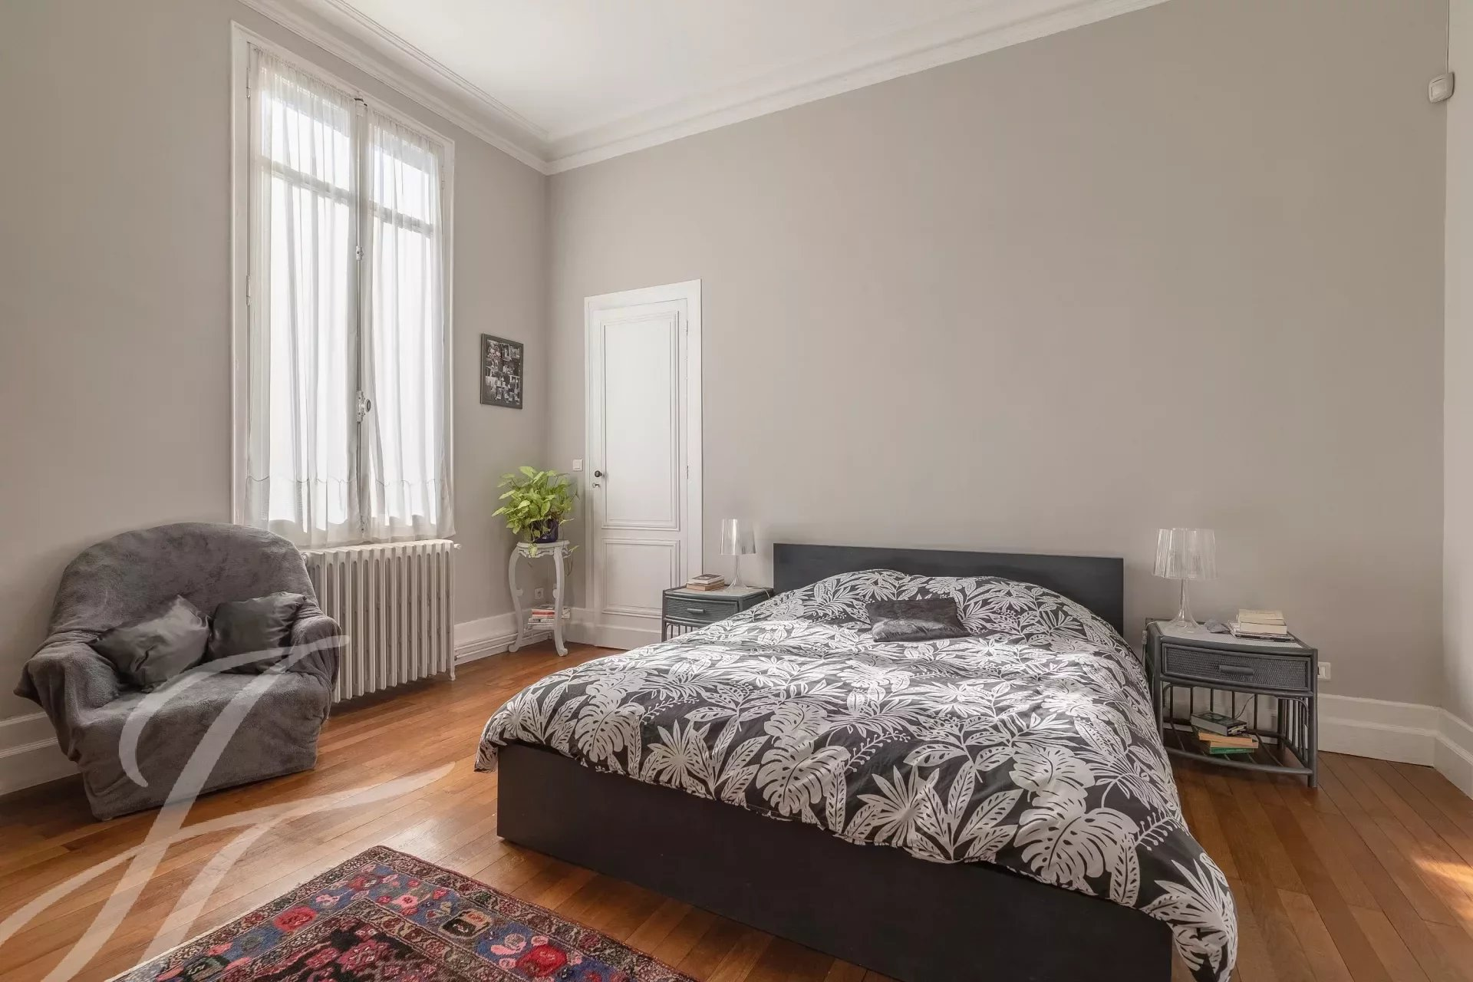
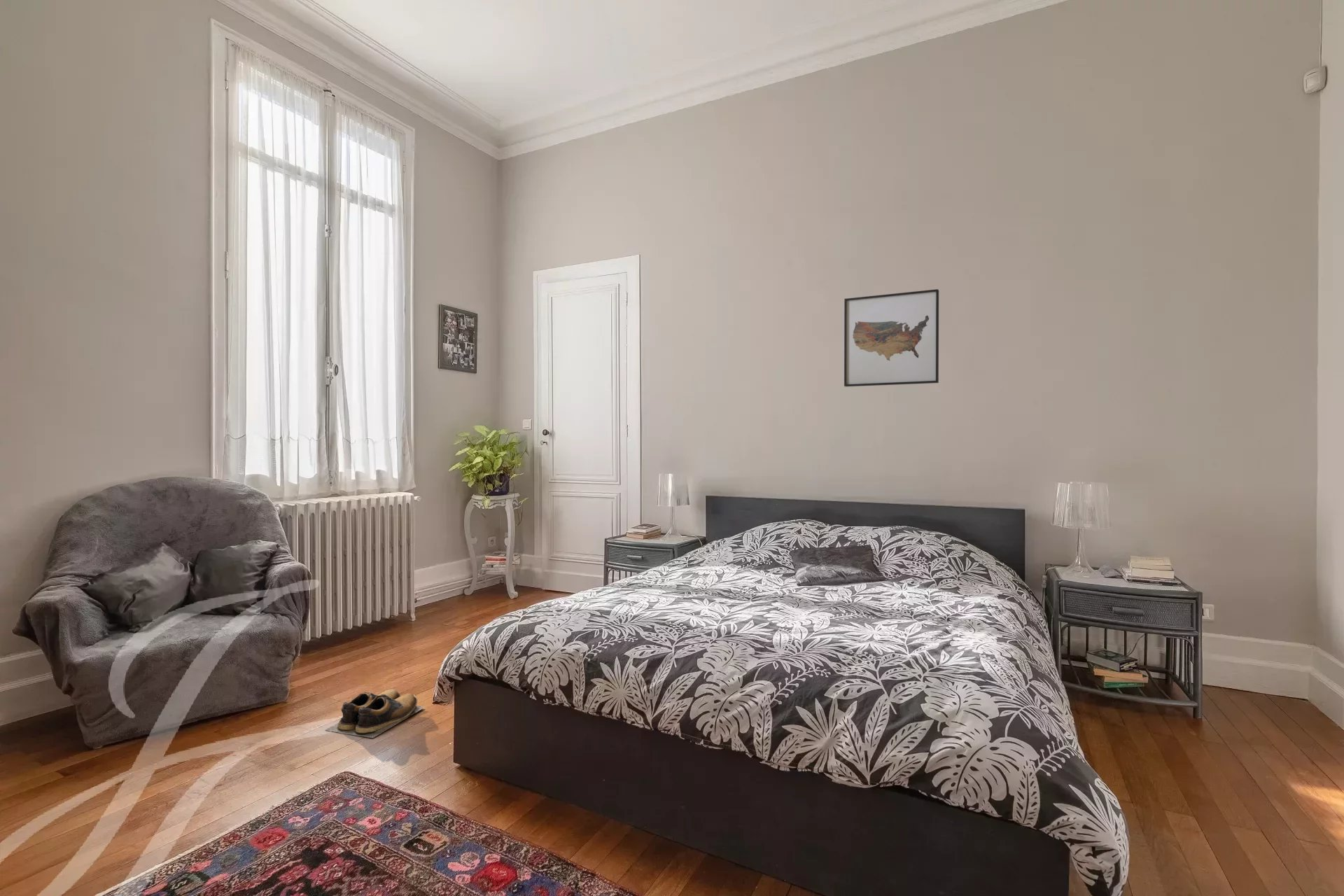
+ wall art (890, 340)
+ shoes (377, 705)
